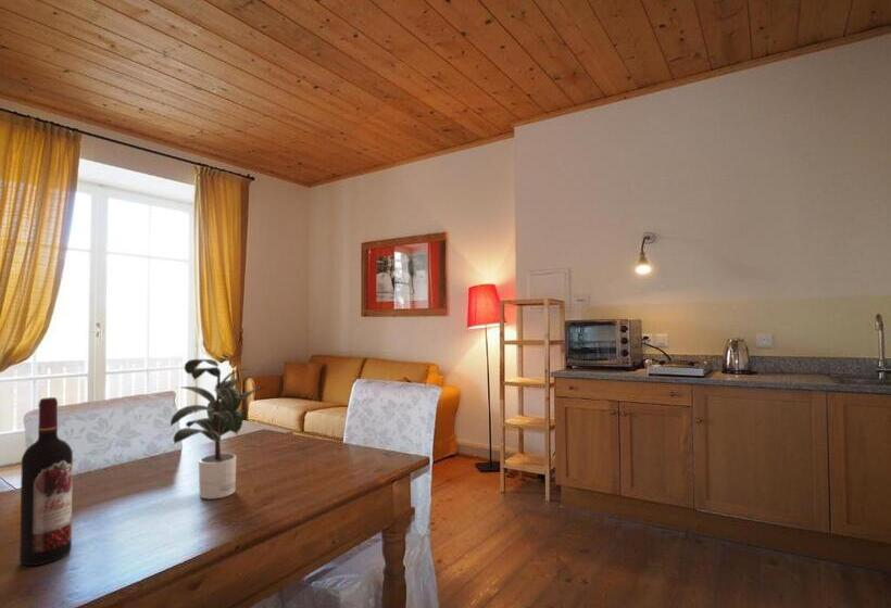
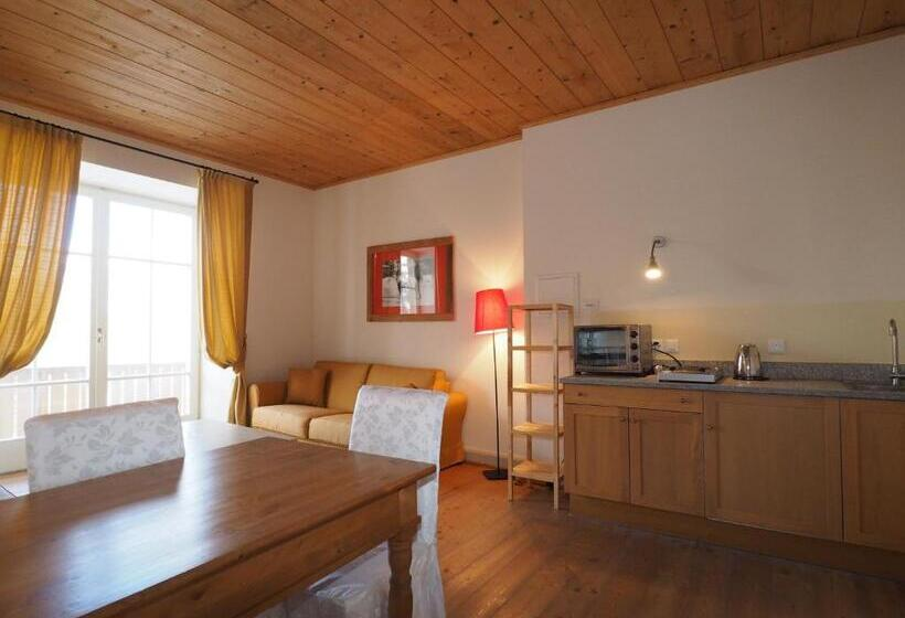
- potted plant (219, 427)
- wine bottle (47, 477)
